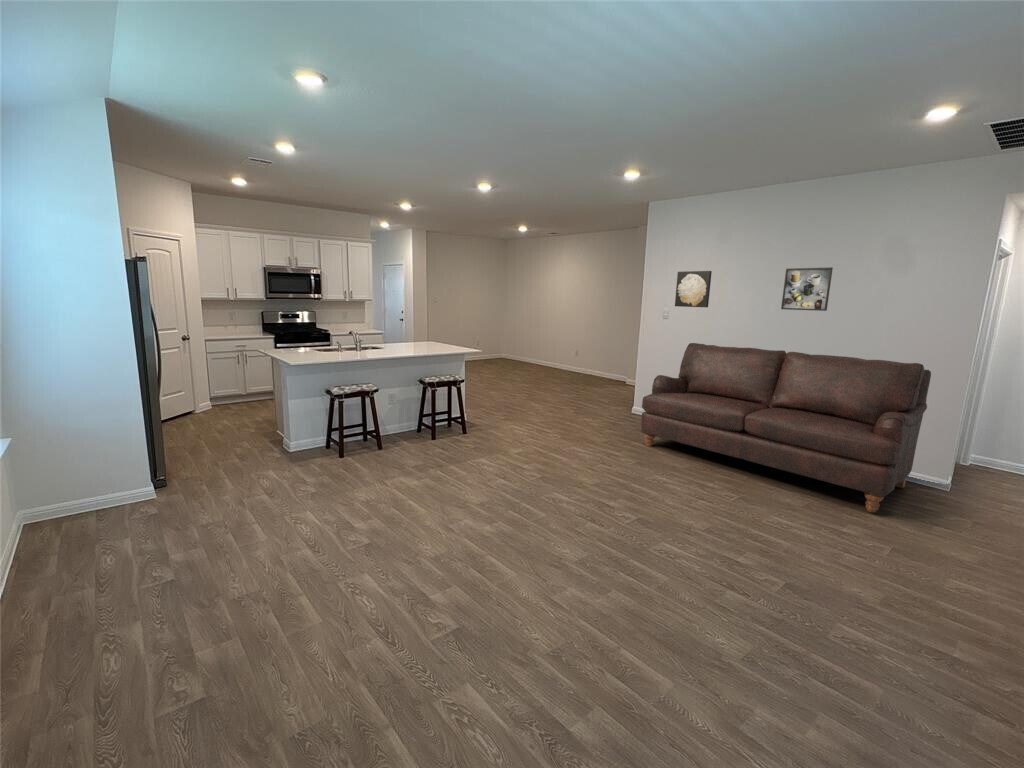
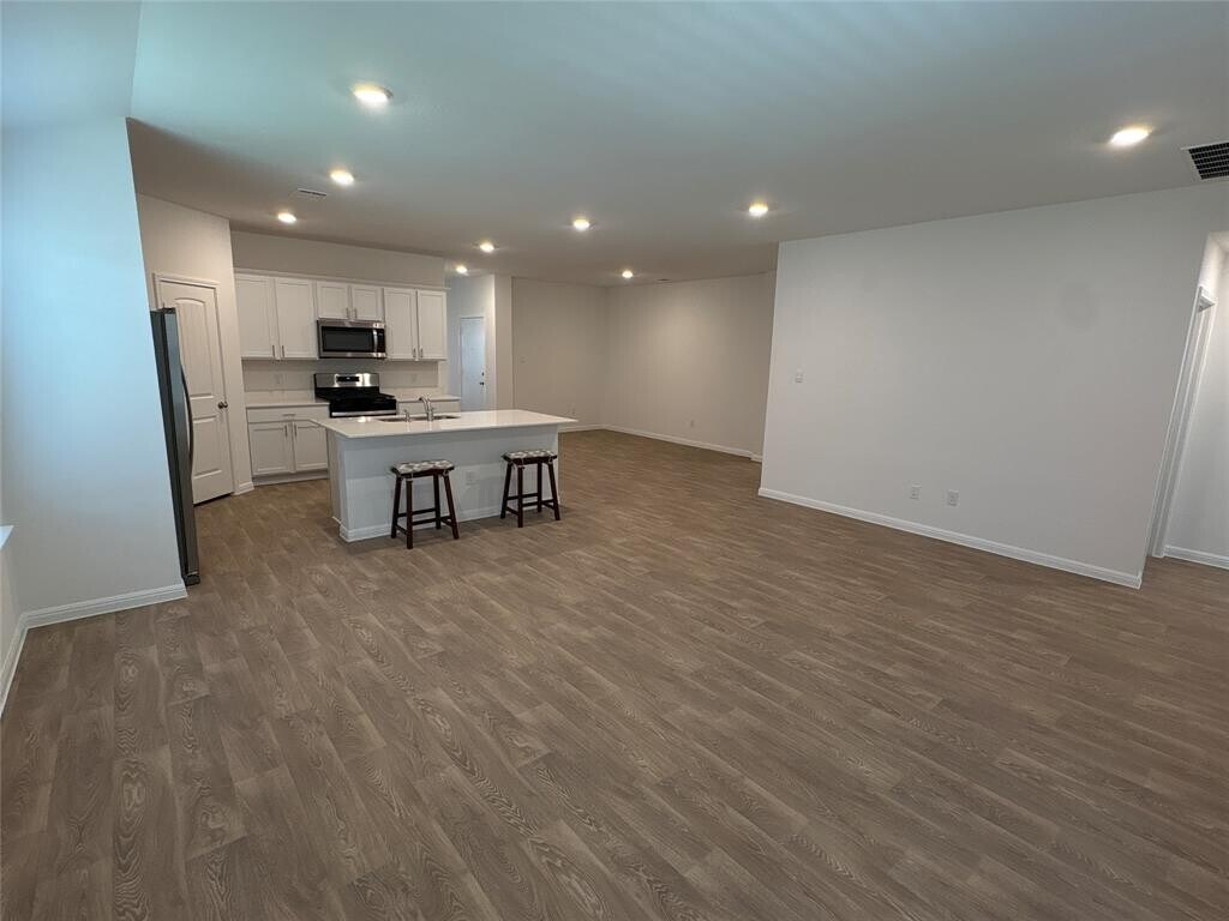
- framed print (805, 289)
- sofa (771, 408)
- wall art (692, 289)
